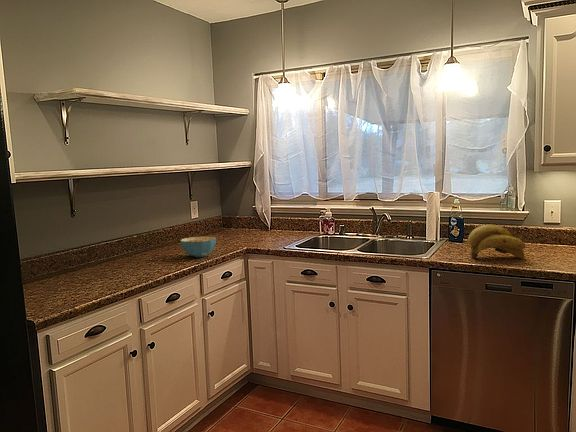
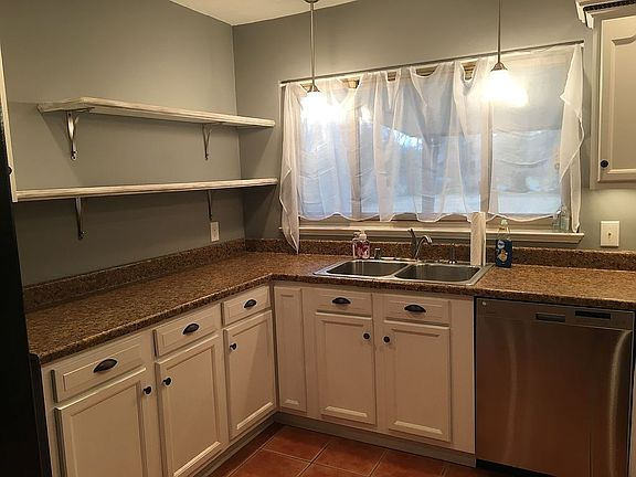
- cereal bowl (198, 247)
- banana bunch (496, 241)
